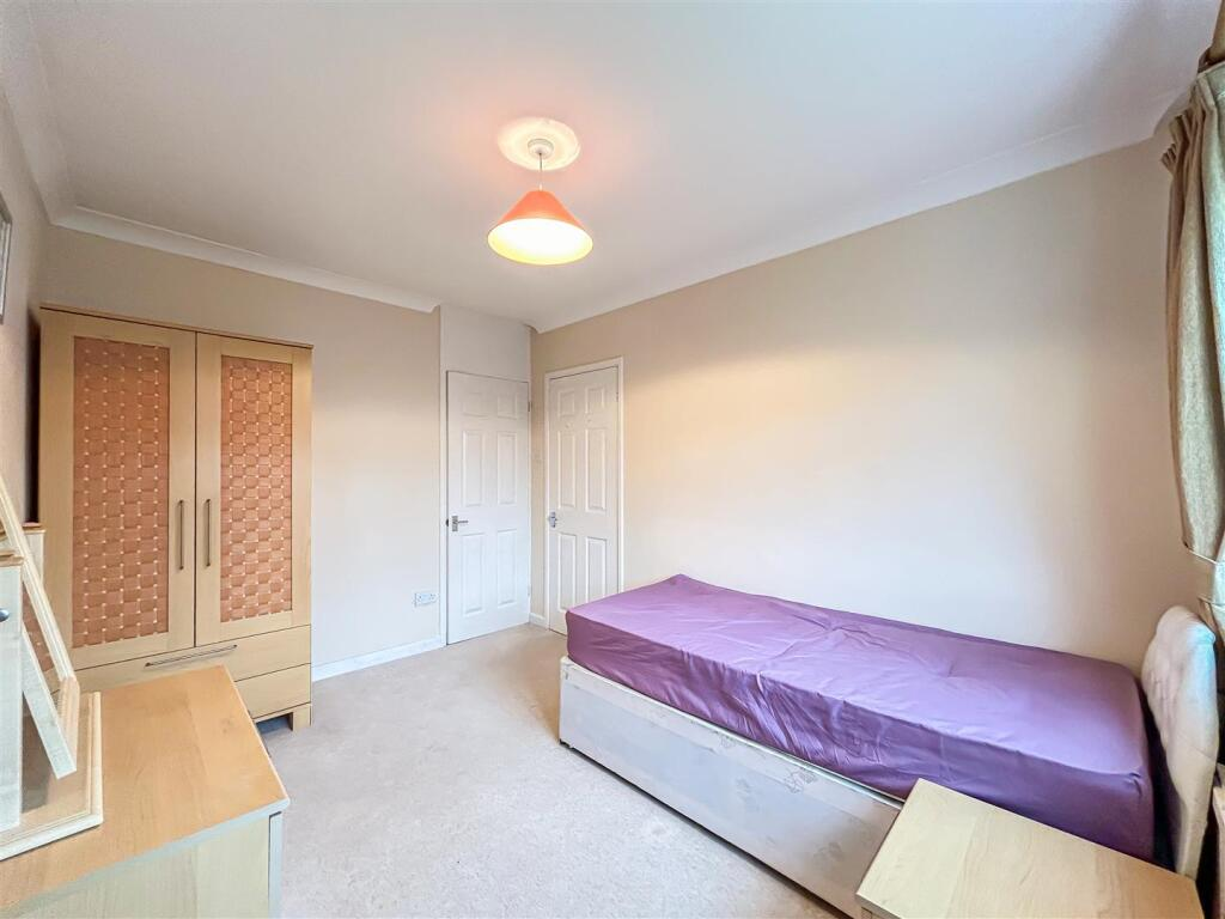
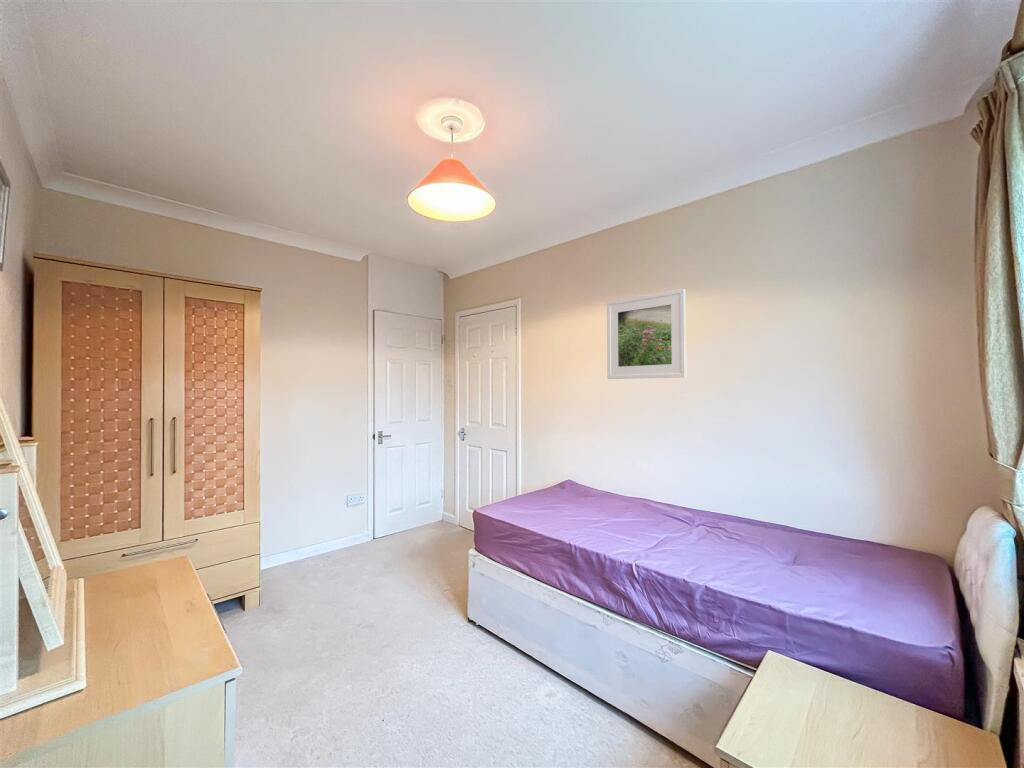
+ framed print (643, 337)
